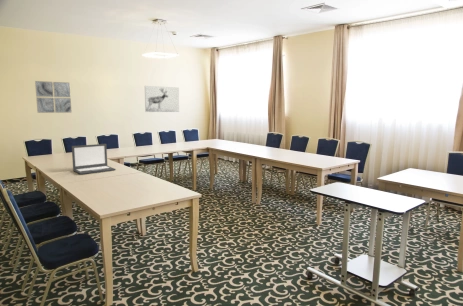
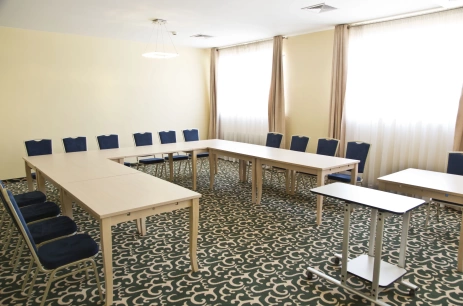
- laptop (93, 158)
- wall art (53, 96)
- wall art (162, 99)
